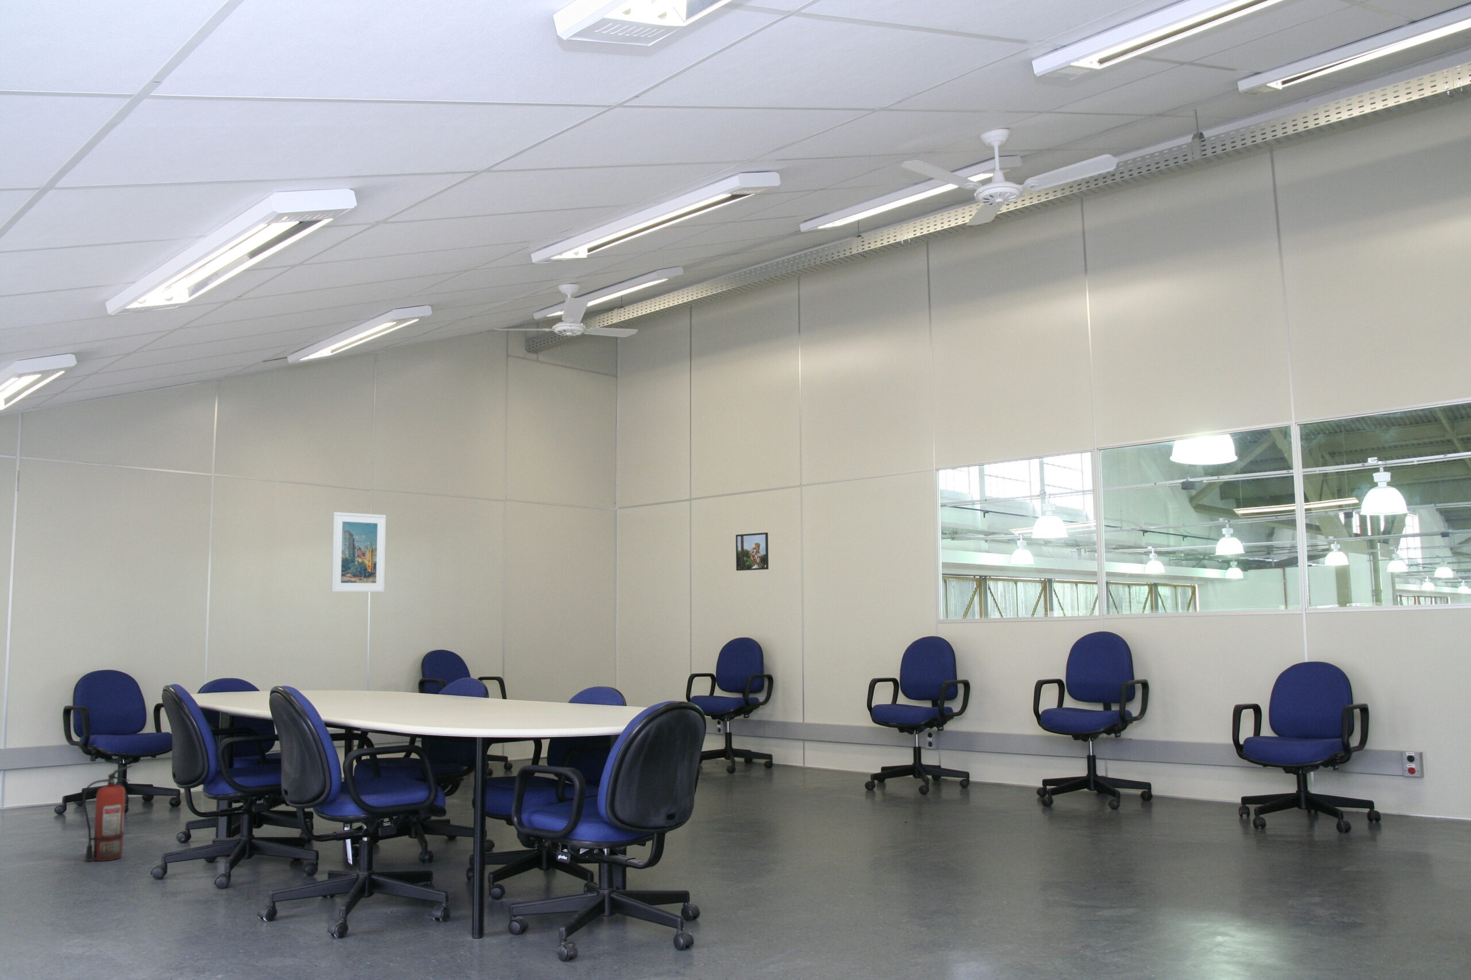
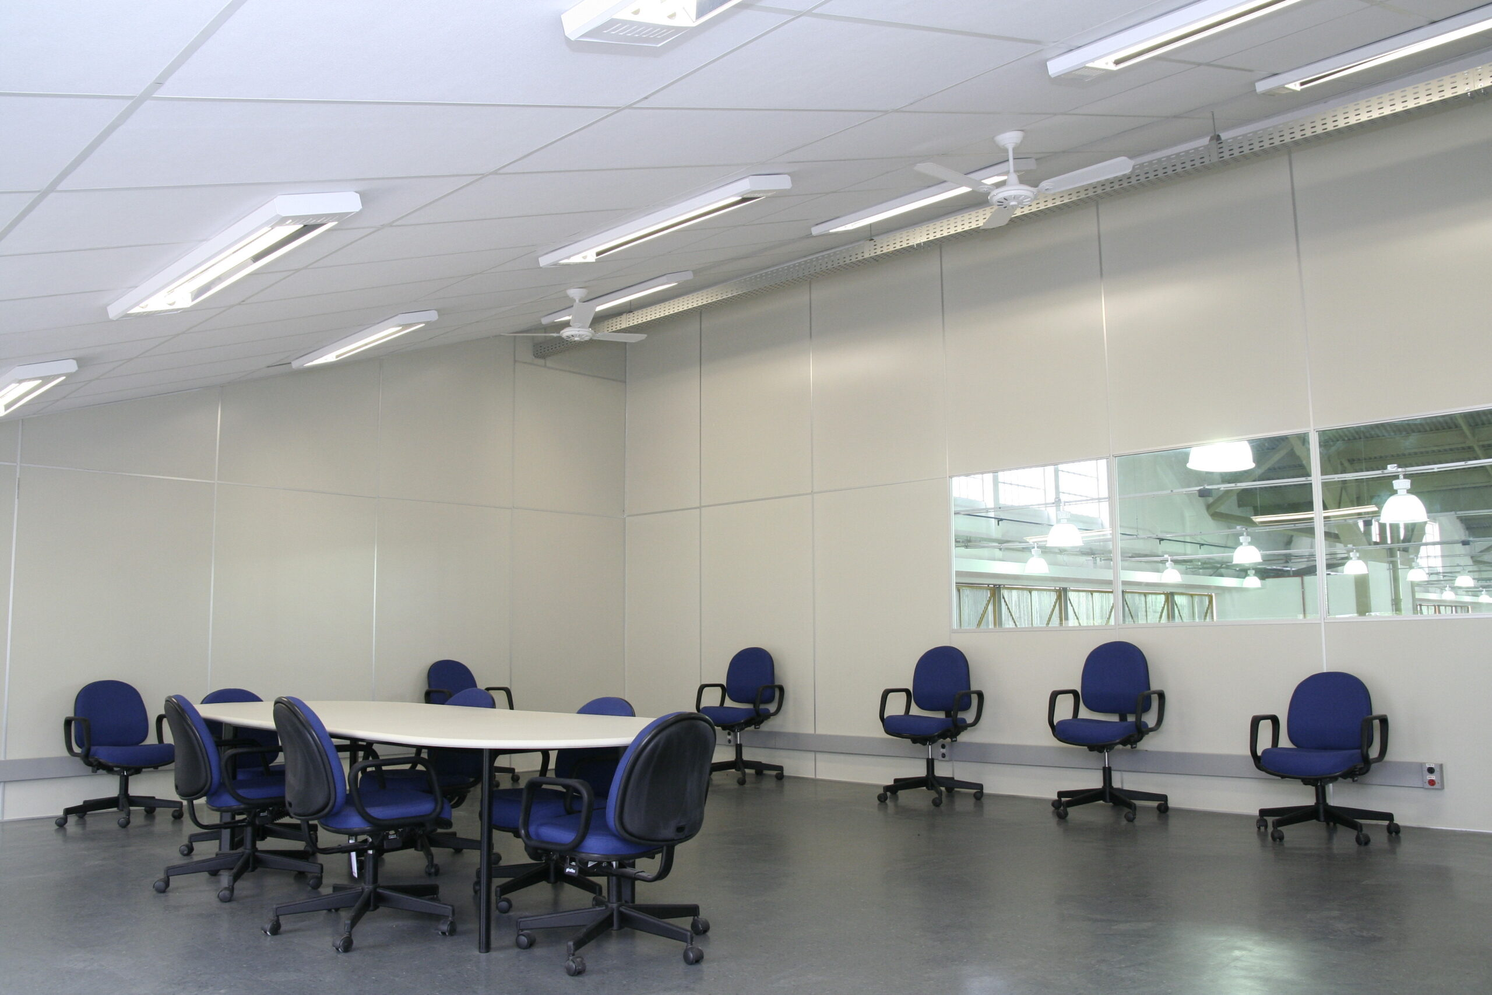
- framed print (752, 551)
- fire extinguisher (106, 813)
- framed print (359, 552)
